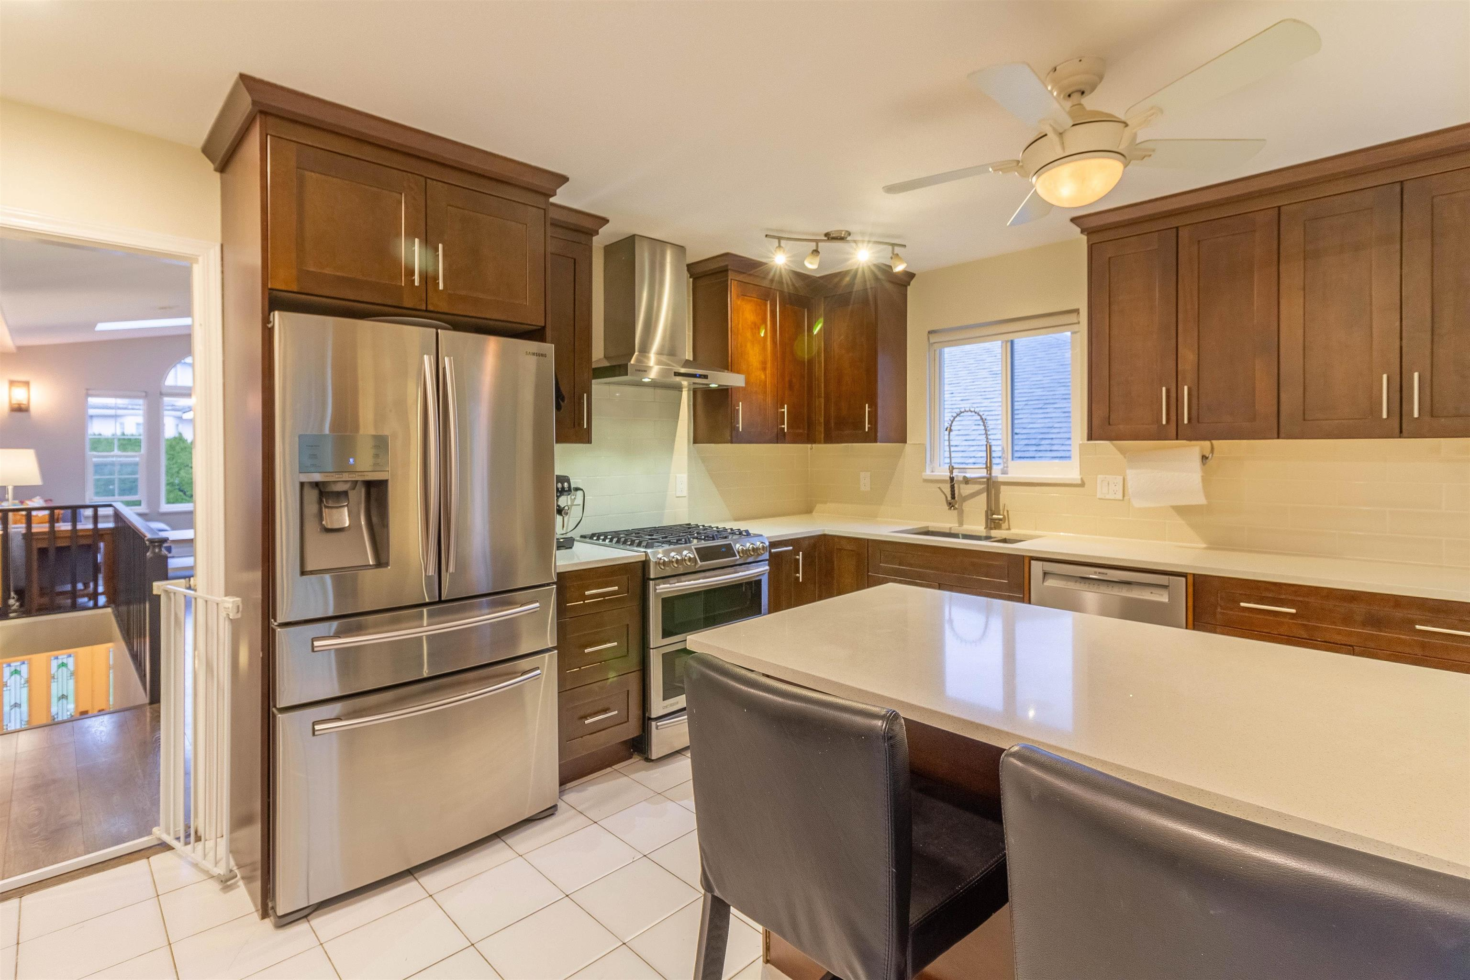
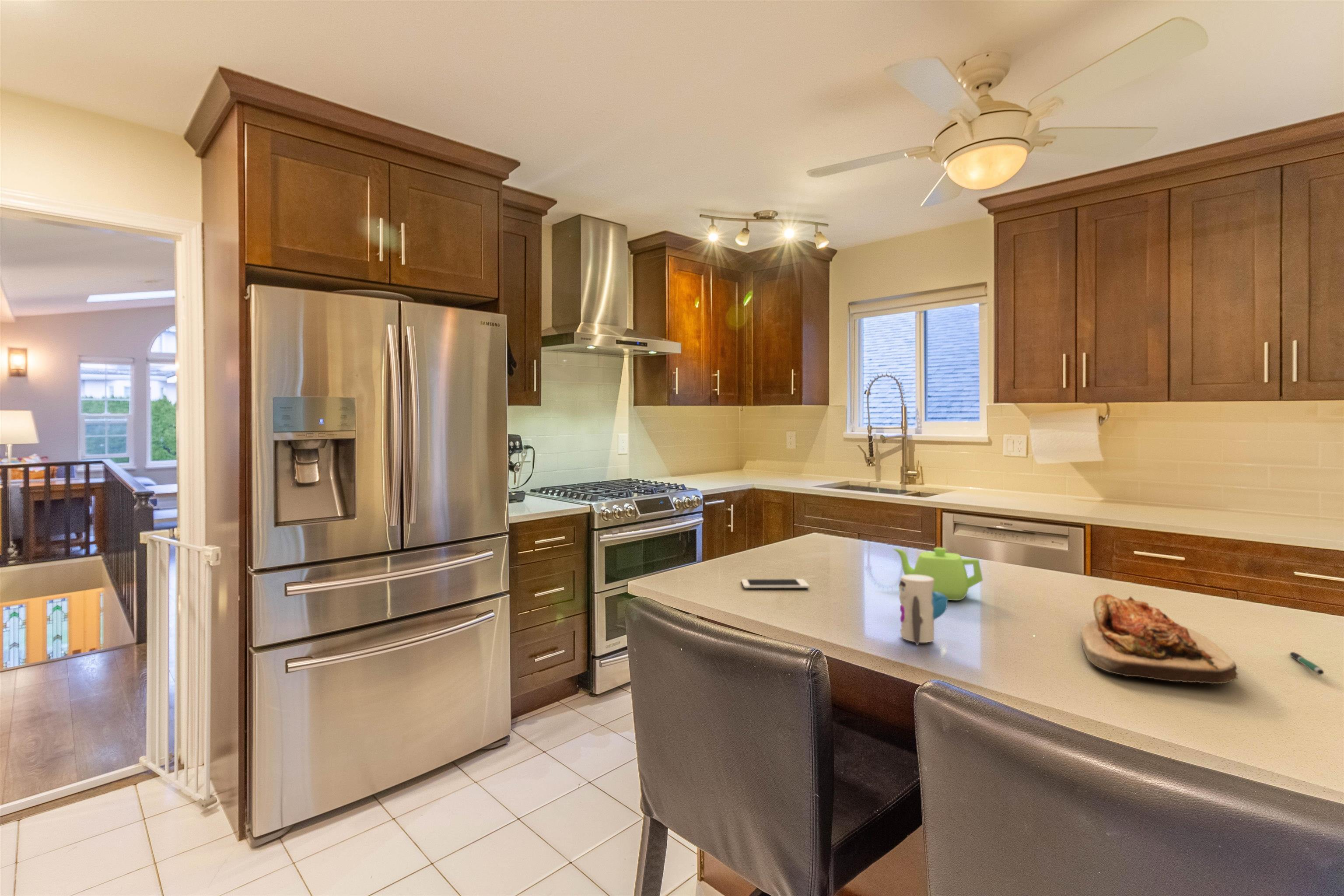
+ cell phone (774, 583)
+ toy (923, 609)
+ pen (1306, 662)
+ teapot (936, 570)
+ cutting board (1129, 619)
